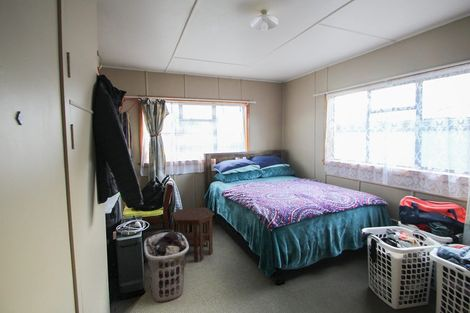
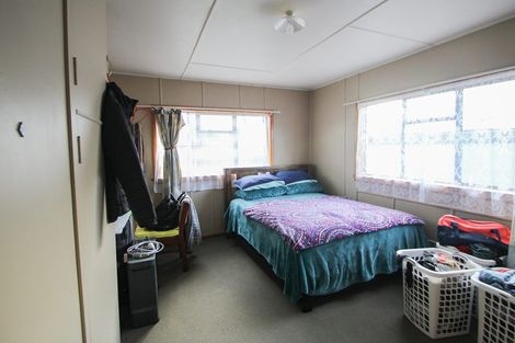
- clothes hamper (166, 260)
- side table (193, 232)
